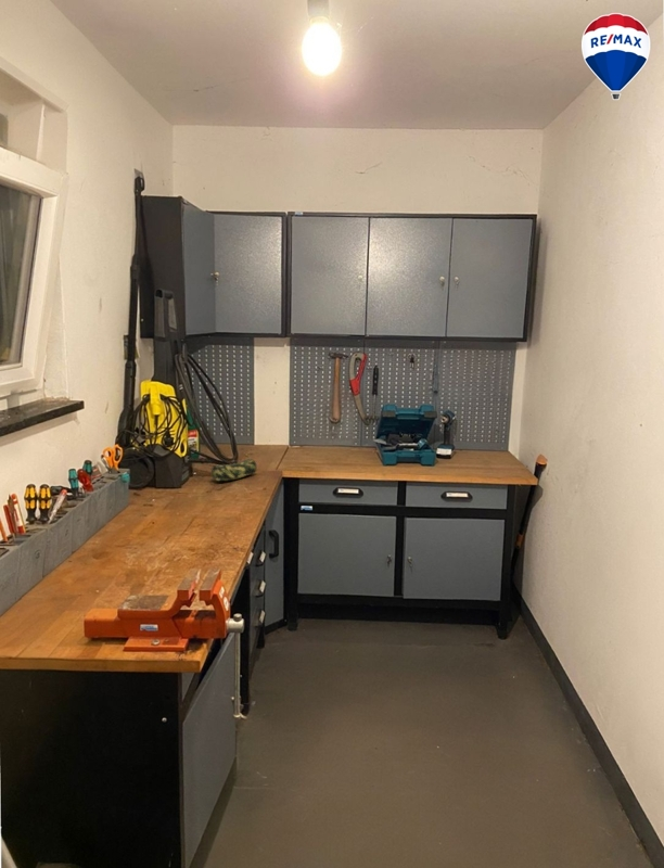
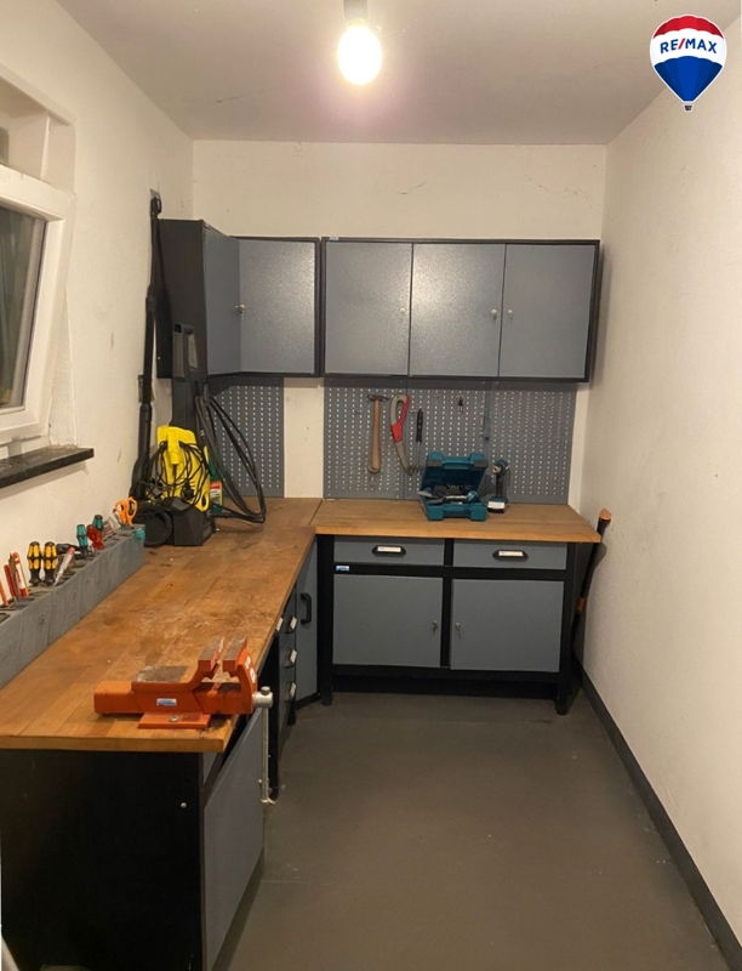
- pencil case (233, 470)
